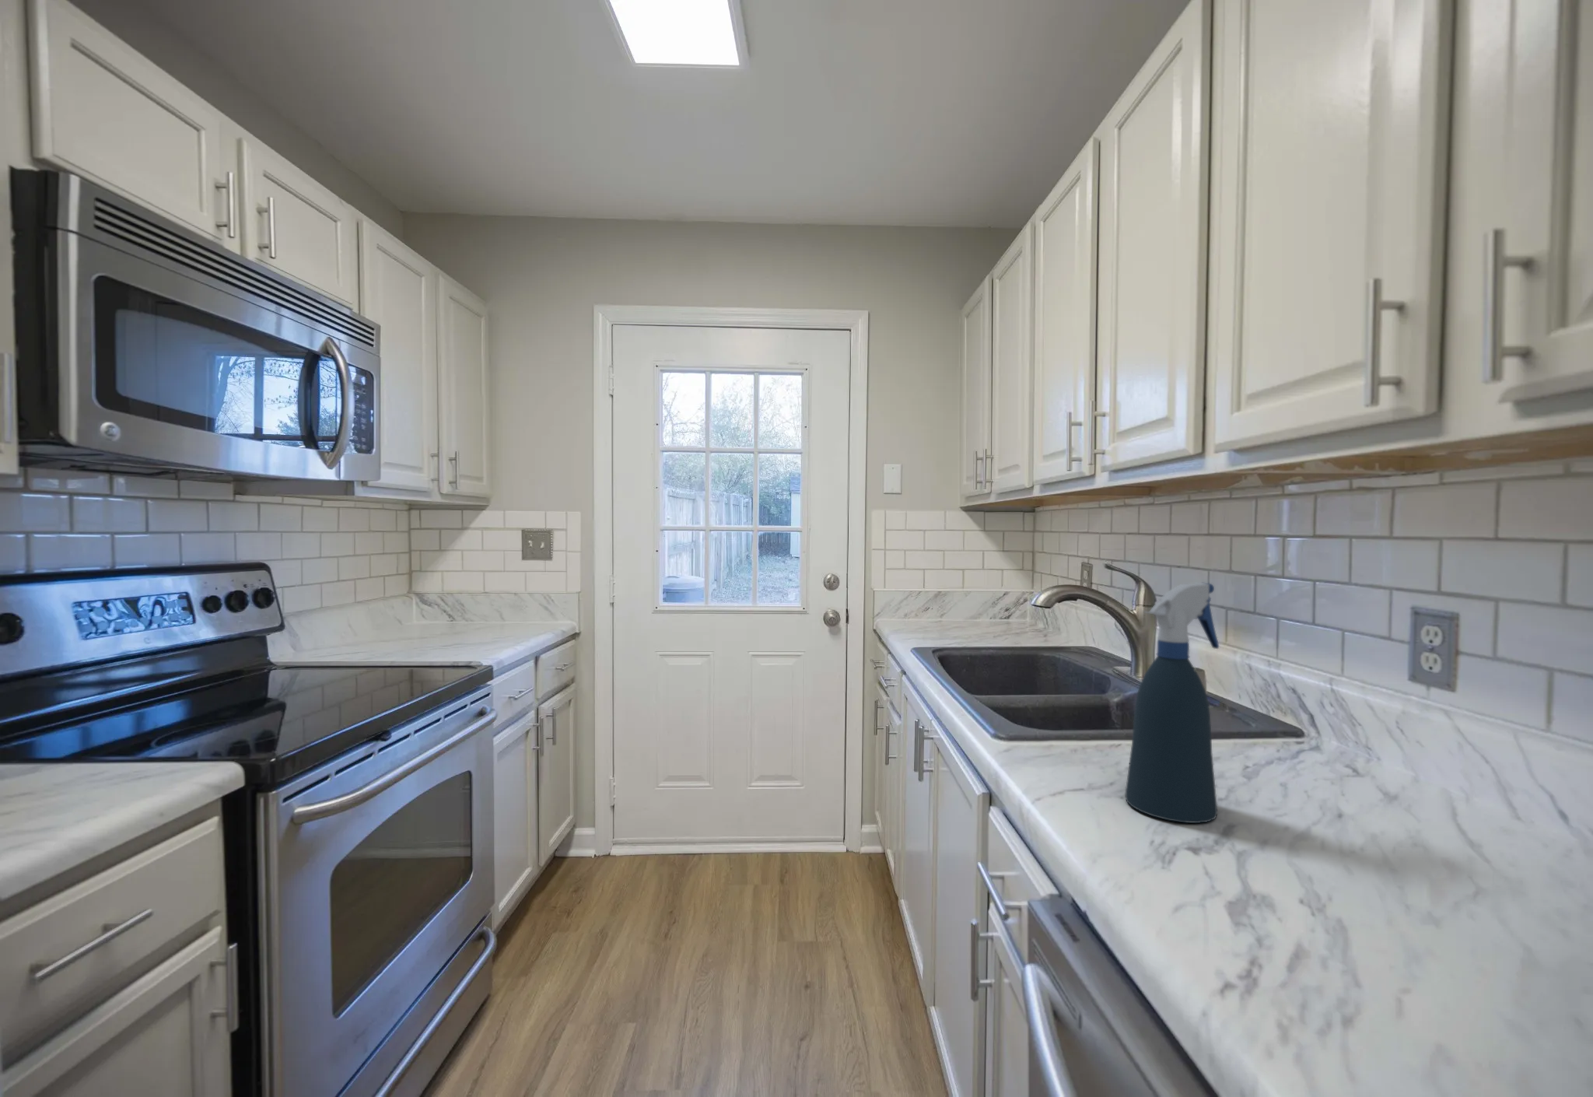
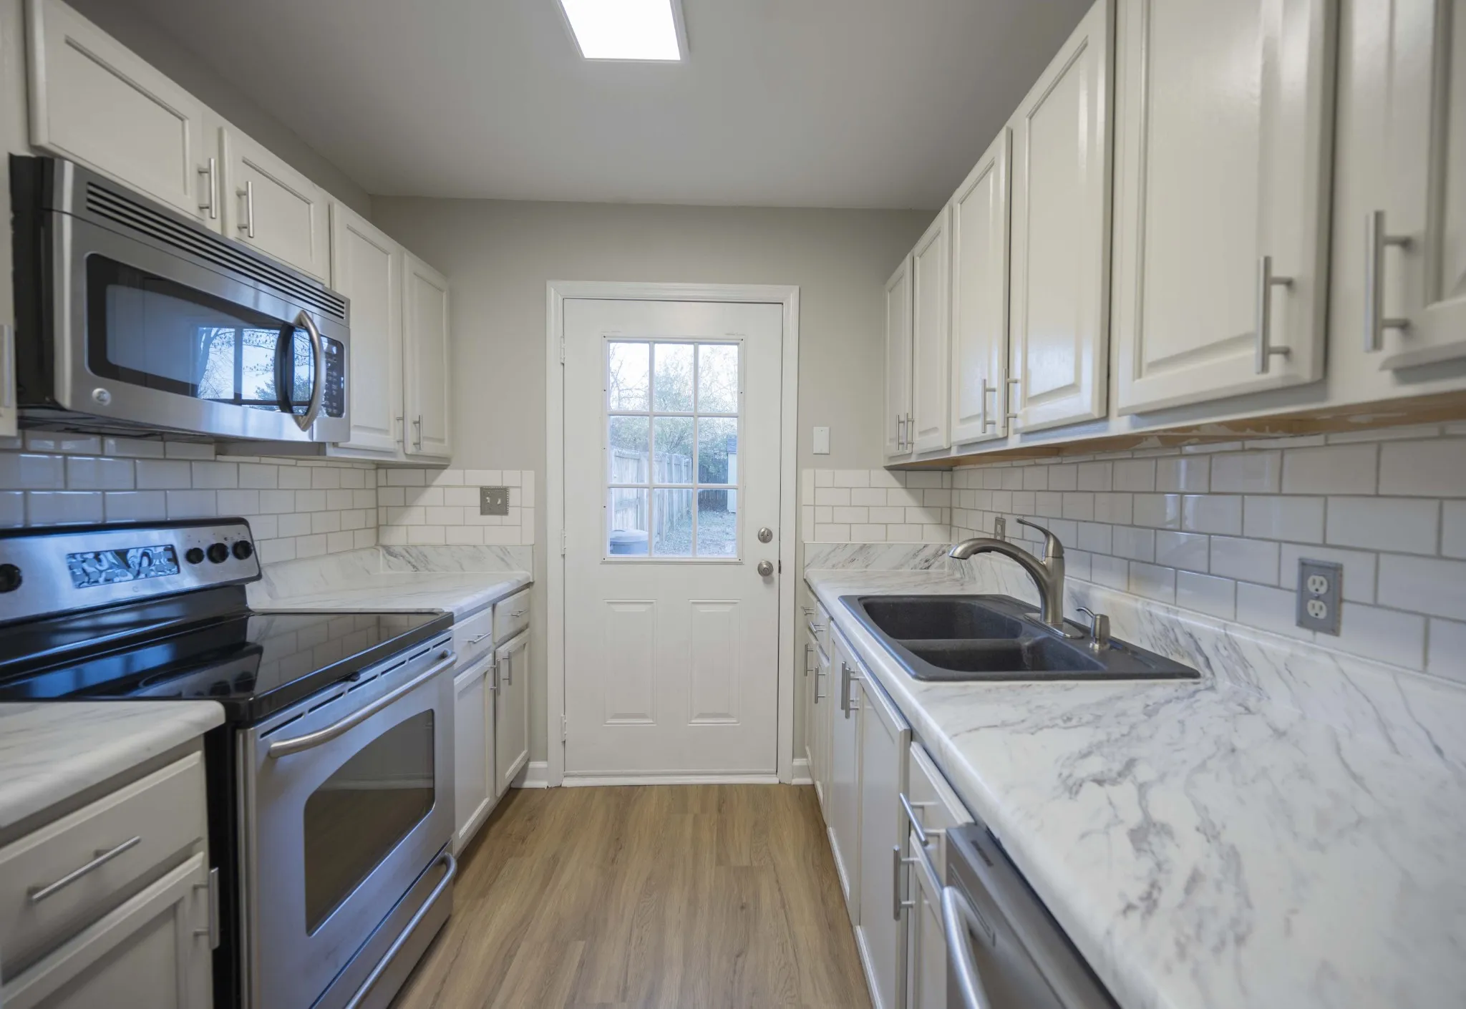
- spray bottle (1172, 694)
